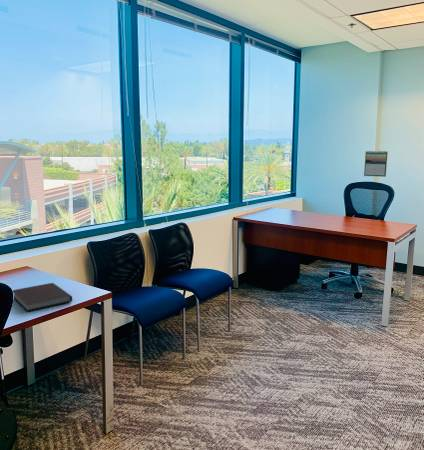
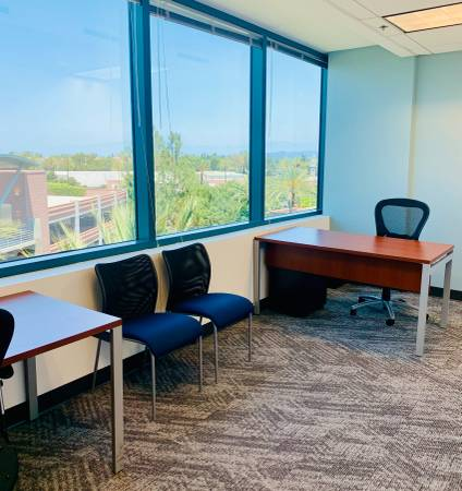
- calendar (375, 163)
- notebook (41, 295)
